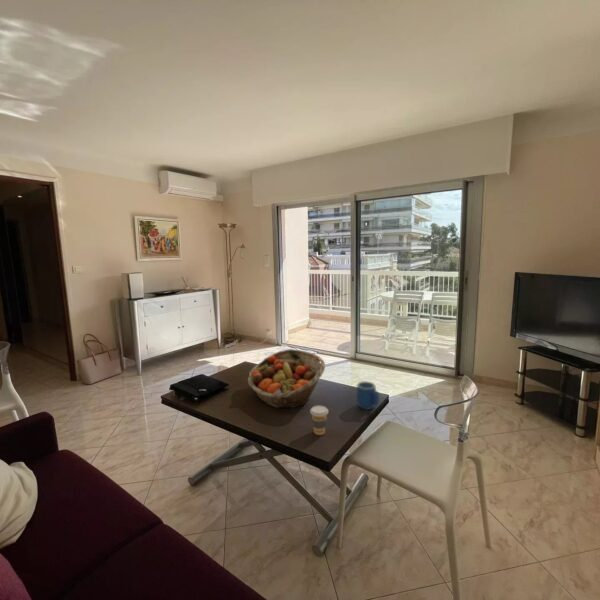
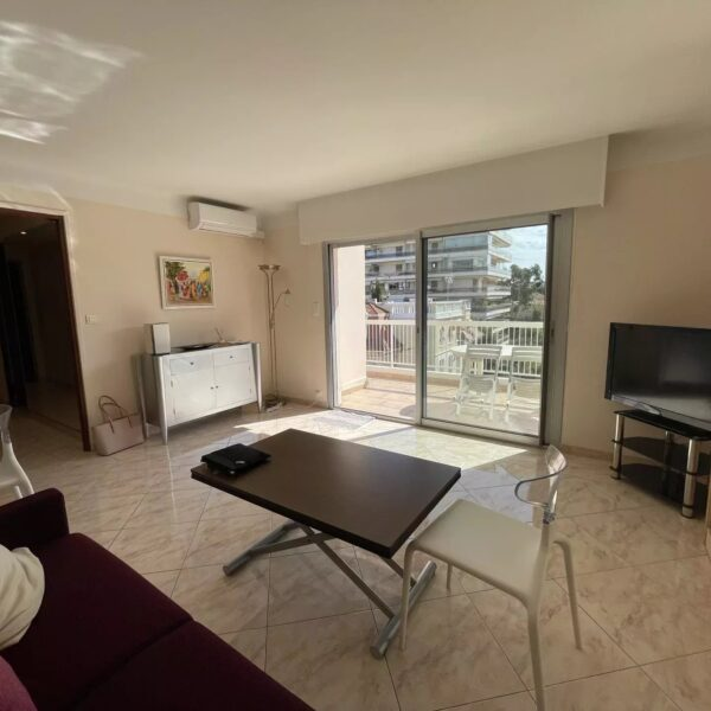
- mug (367, 396)
- coffee cup (319, 420)
- fruit basket (286, 376)
